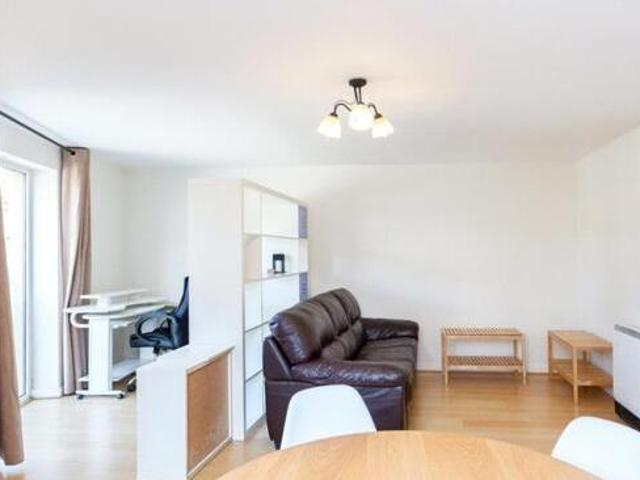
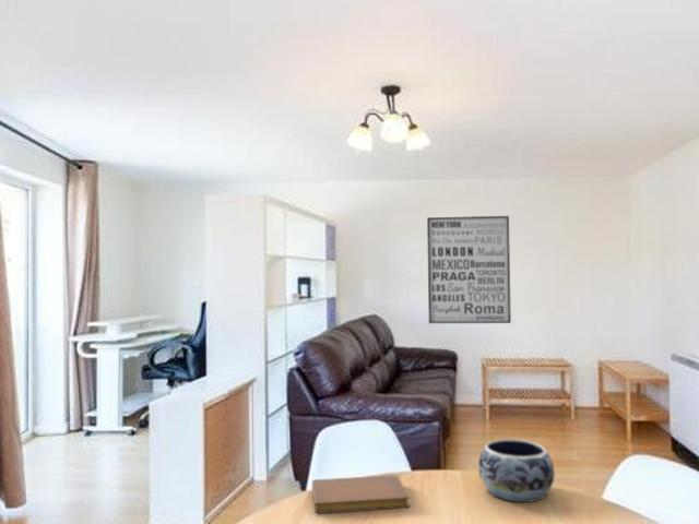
+ decorative bowl (516, 468)
+ notebook (358, 492)
+ wall art (467, 270)
